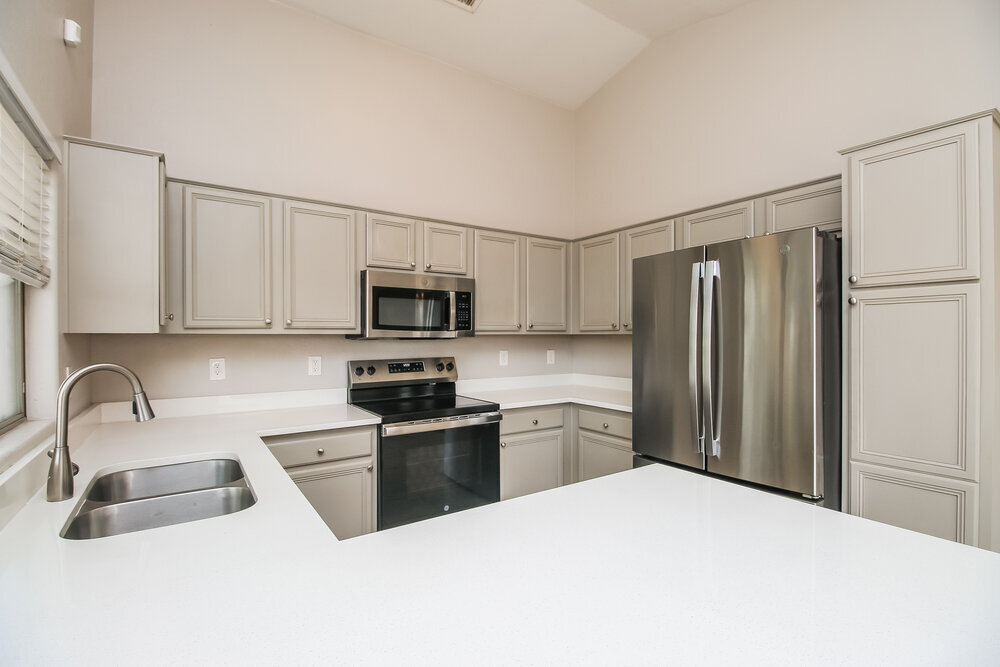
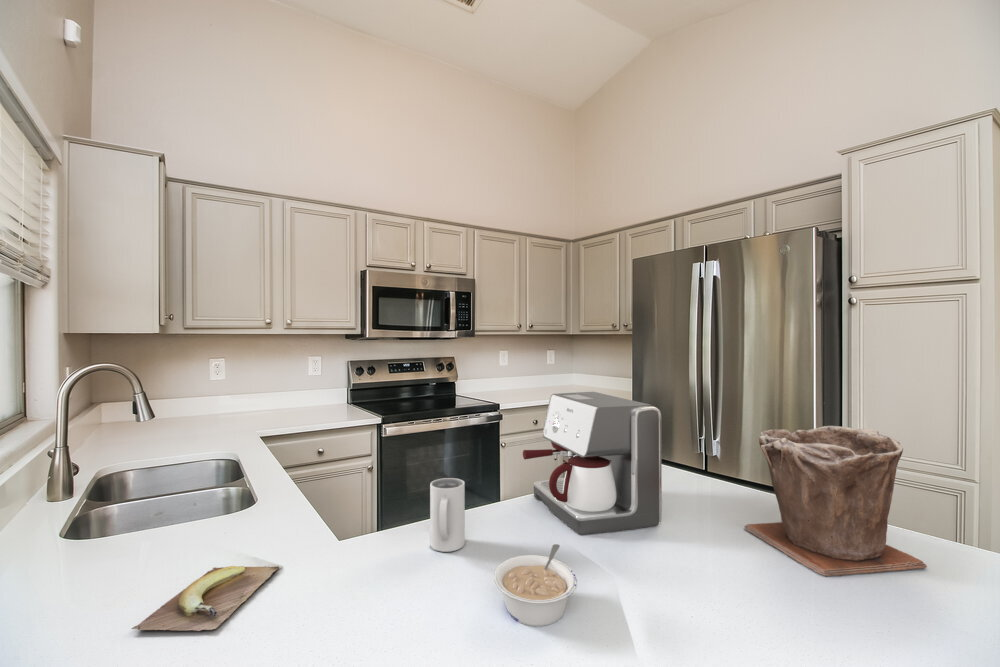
+ coffee maker (593, 453)
+ banana (214, 588)
+ plant pot (826, 488)
+ legume (534, 587)
+ mug (446, 516)
